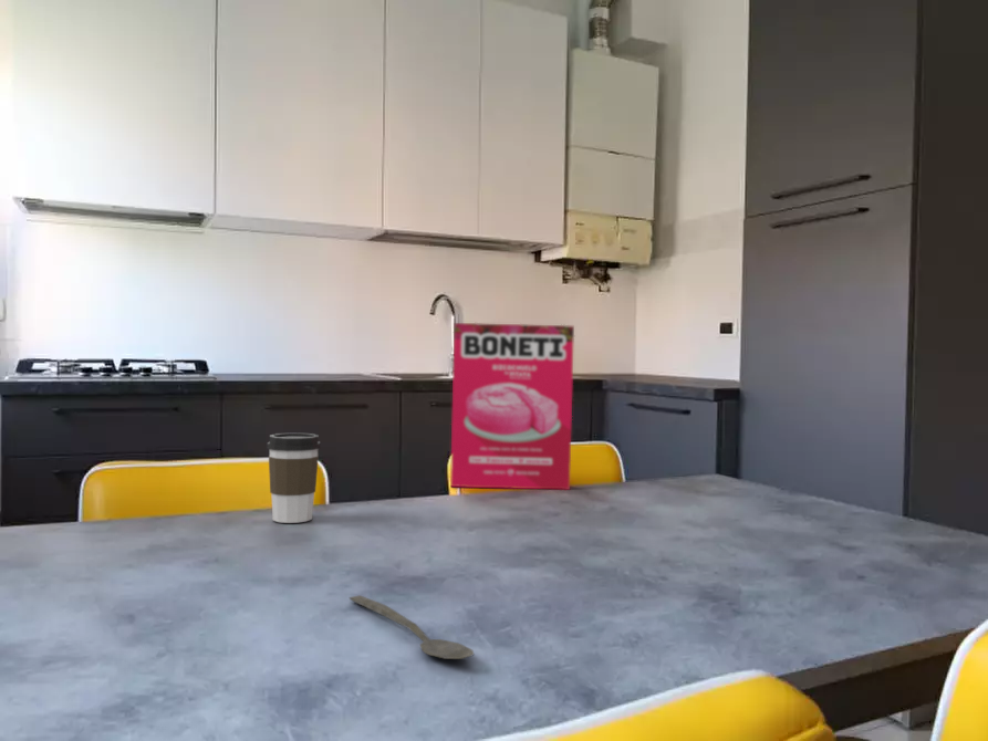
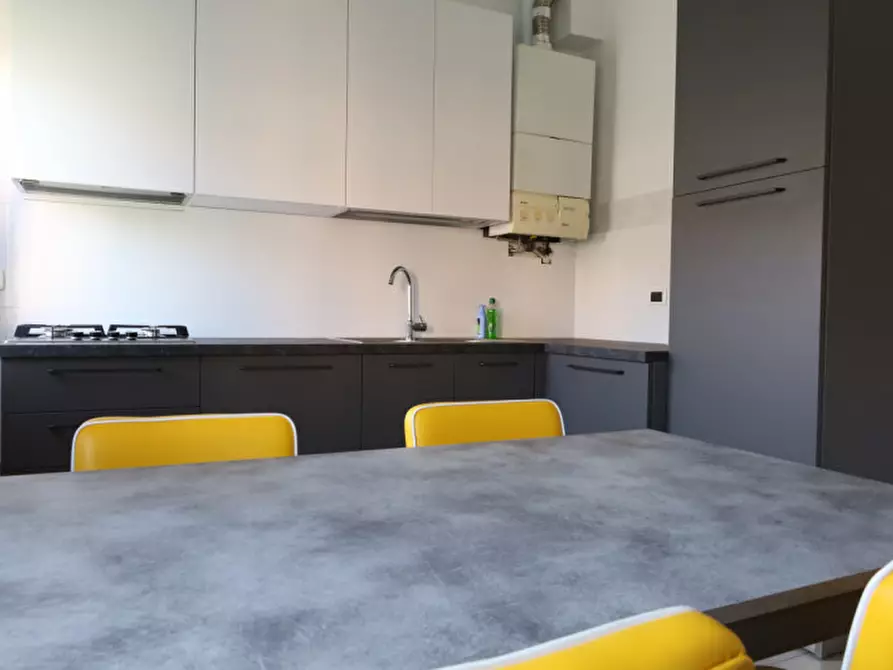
- spoon (404, 623)
- cereal box (511, 405)
- coffee cup (293, 477)
